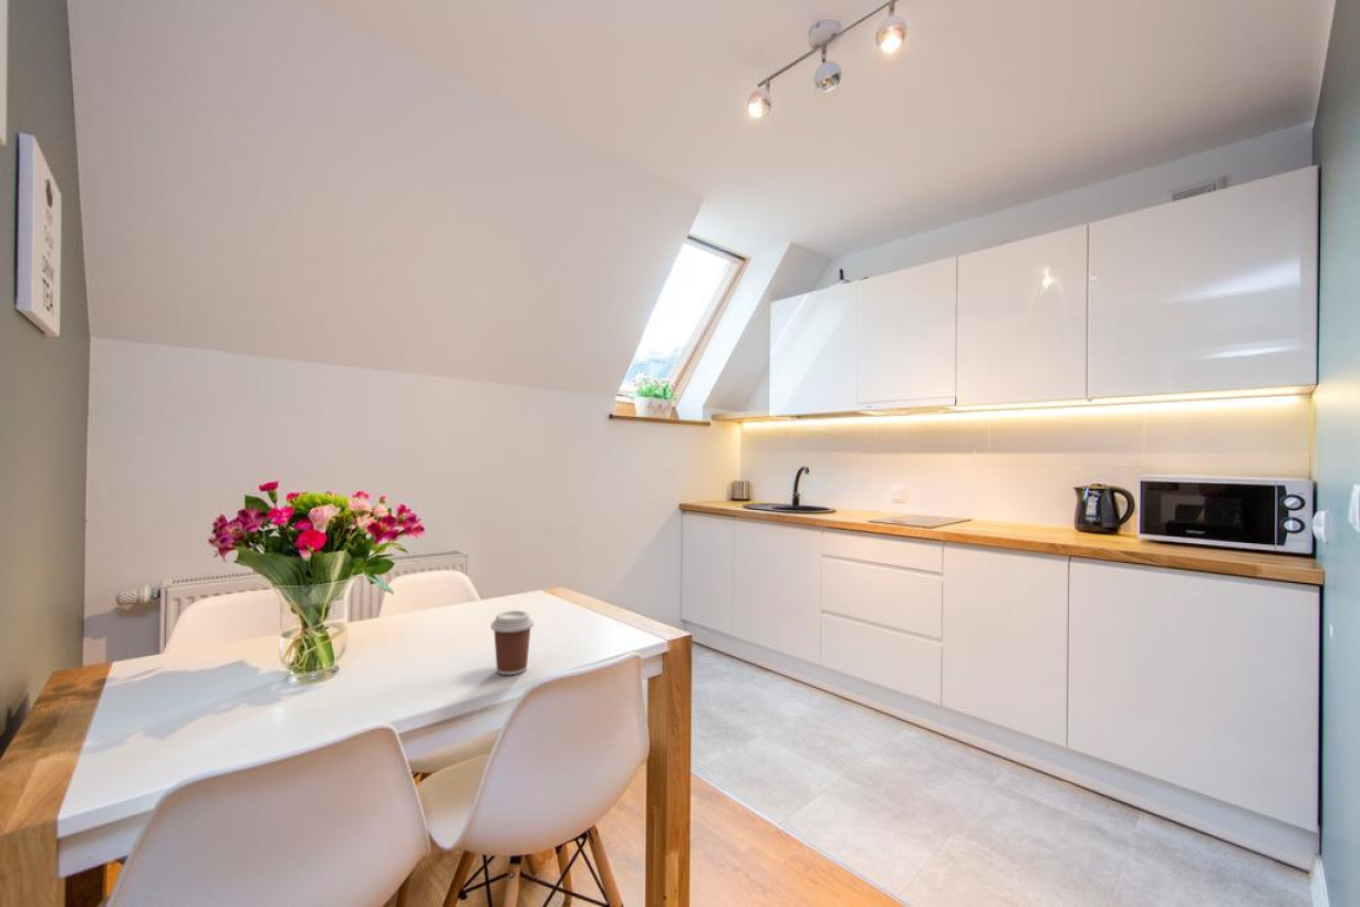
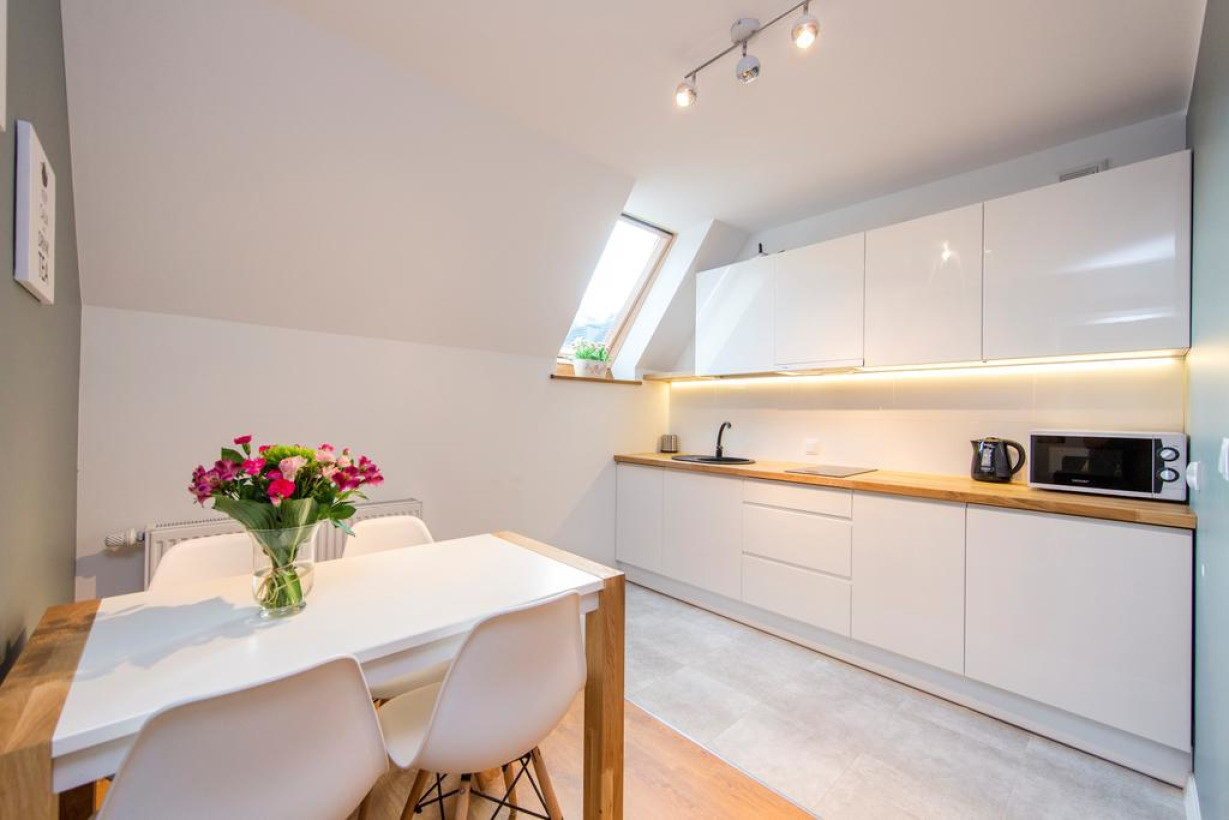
- coffee cup (511, 642)
